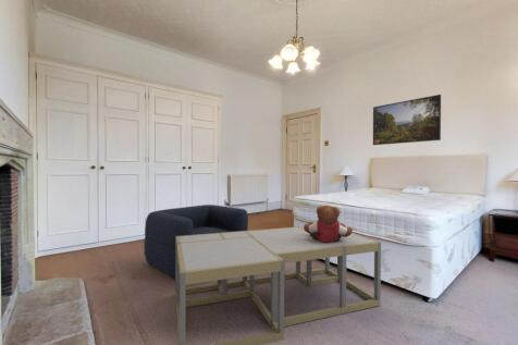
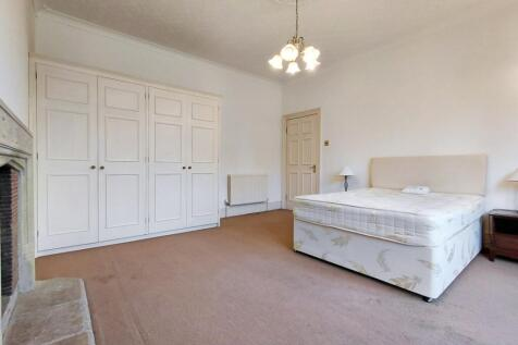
- teddy bear (326, 221)
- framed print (404, 122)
- armchair (196, 234)
- coffee table (276, 272)
